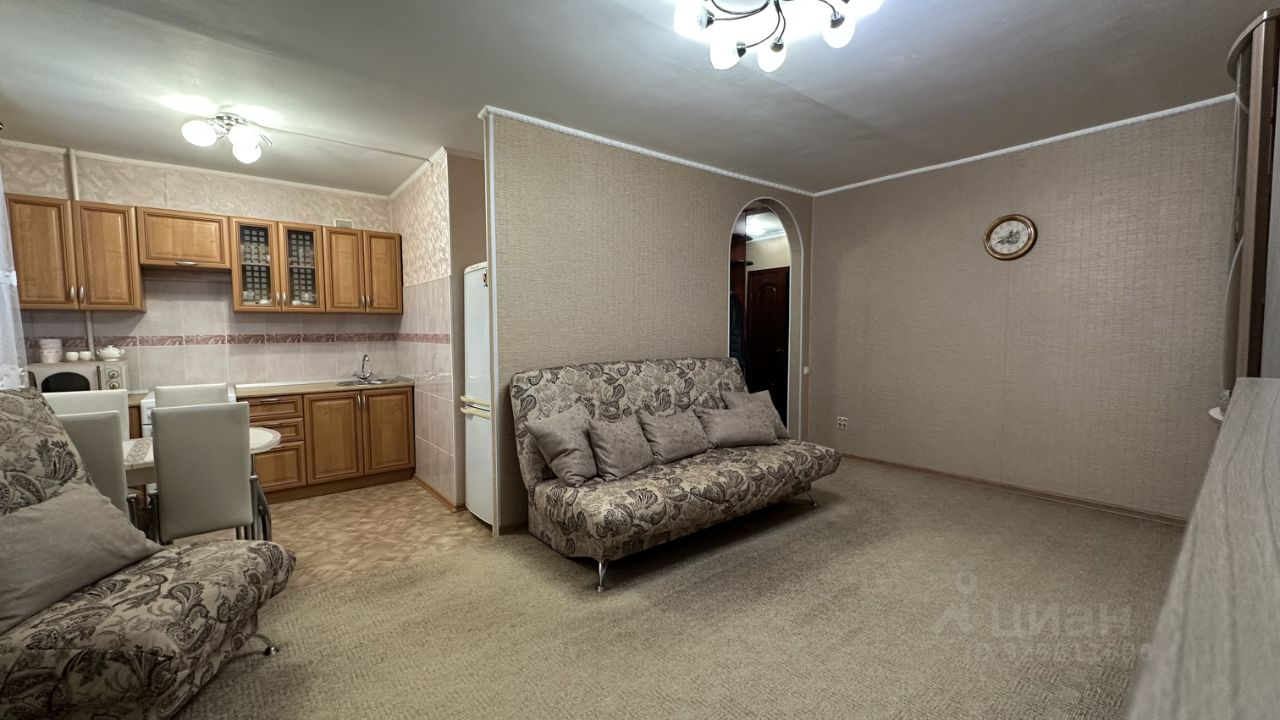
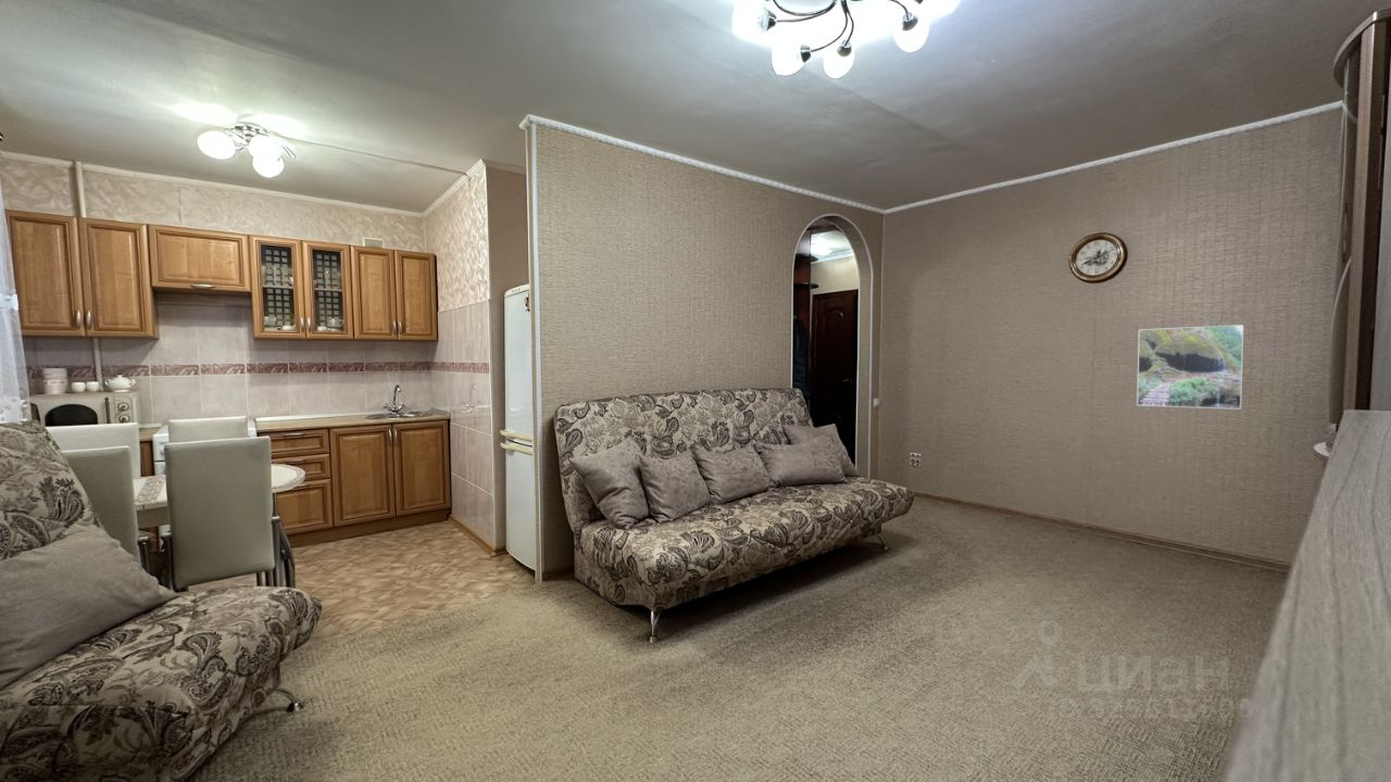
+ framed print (1188, 367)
